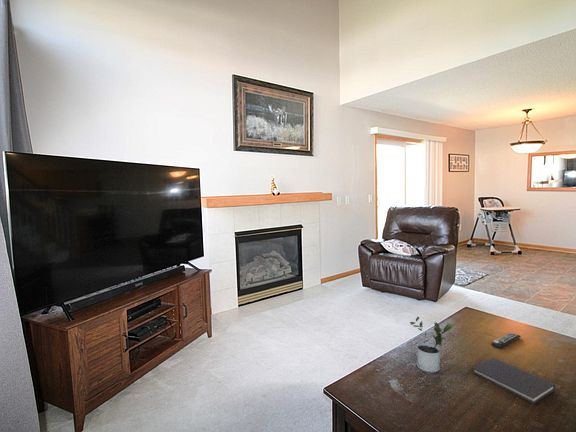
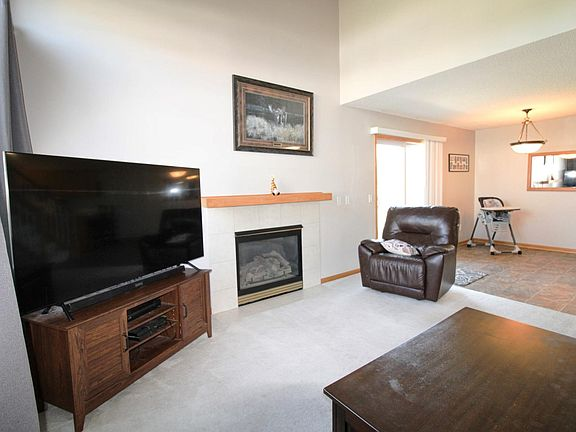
- remote control (506, 340)
- potted plant (429, 344)
- diary (511, 378)
